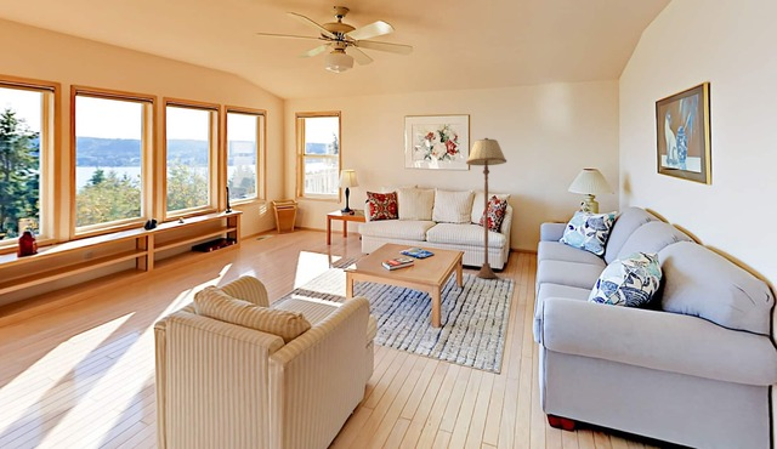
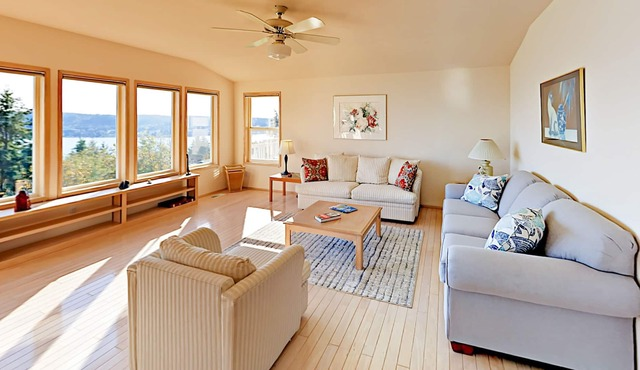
- floor lamp (486, 206)
